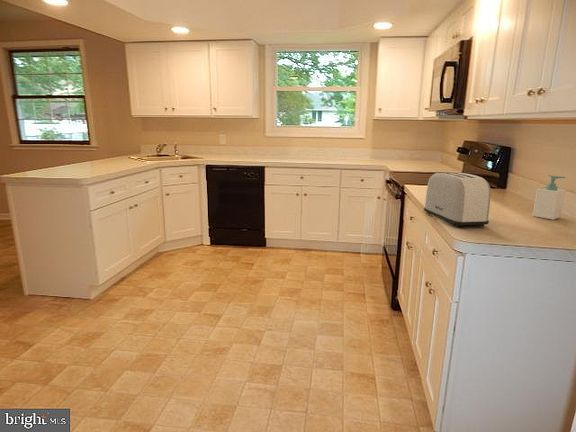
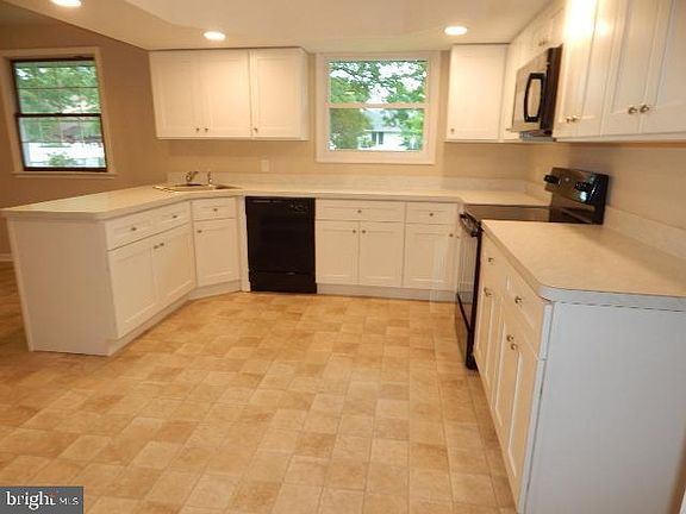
- soap bottle (550, 196)
- toaster (455, 196)
